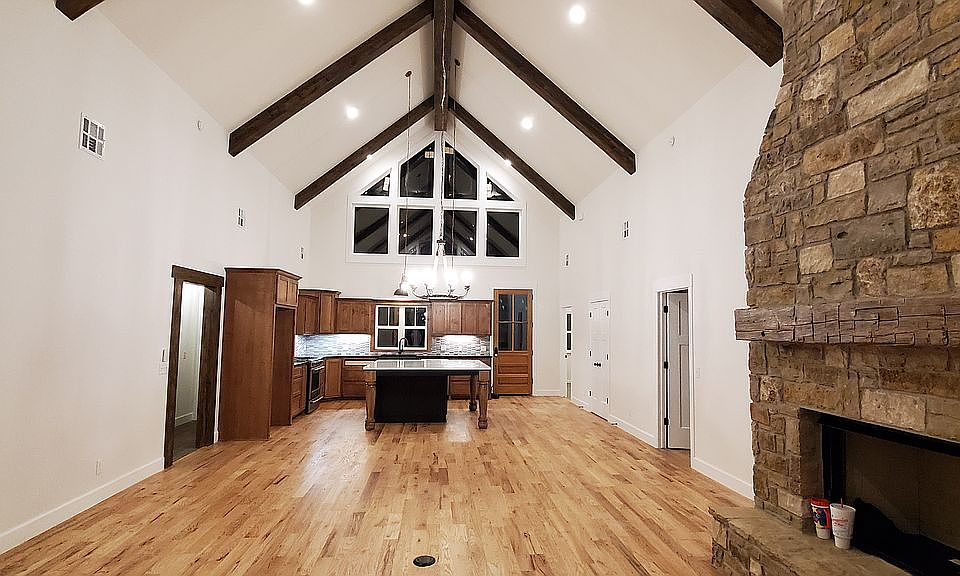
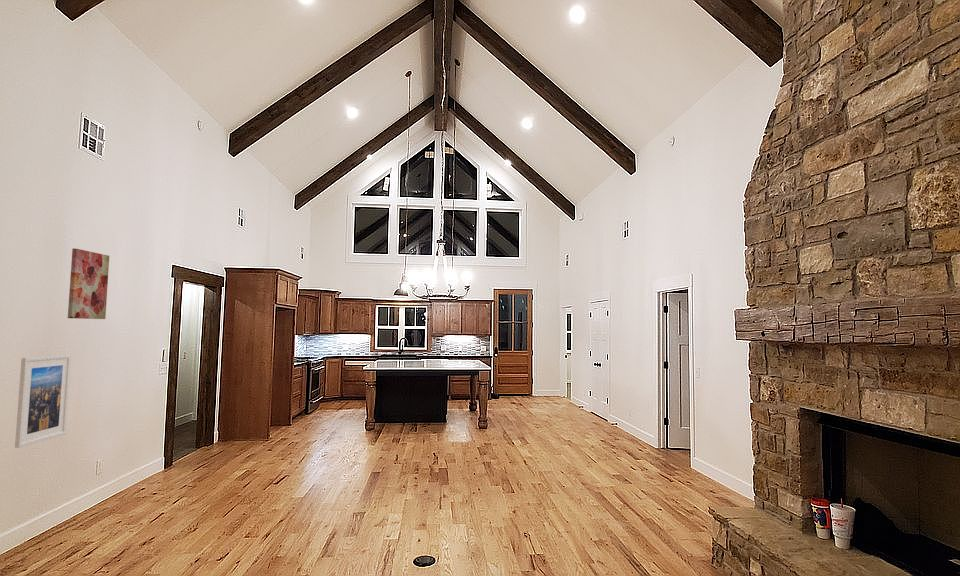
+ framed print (44, 398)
+ wall art (89, 285)
